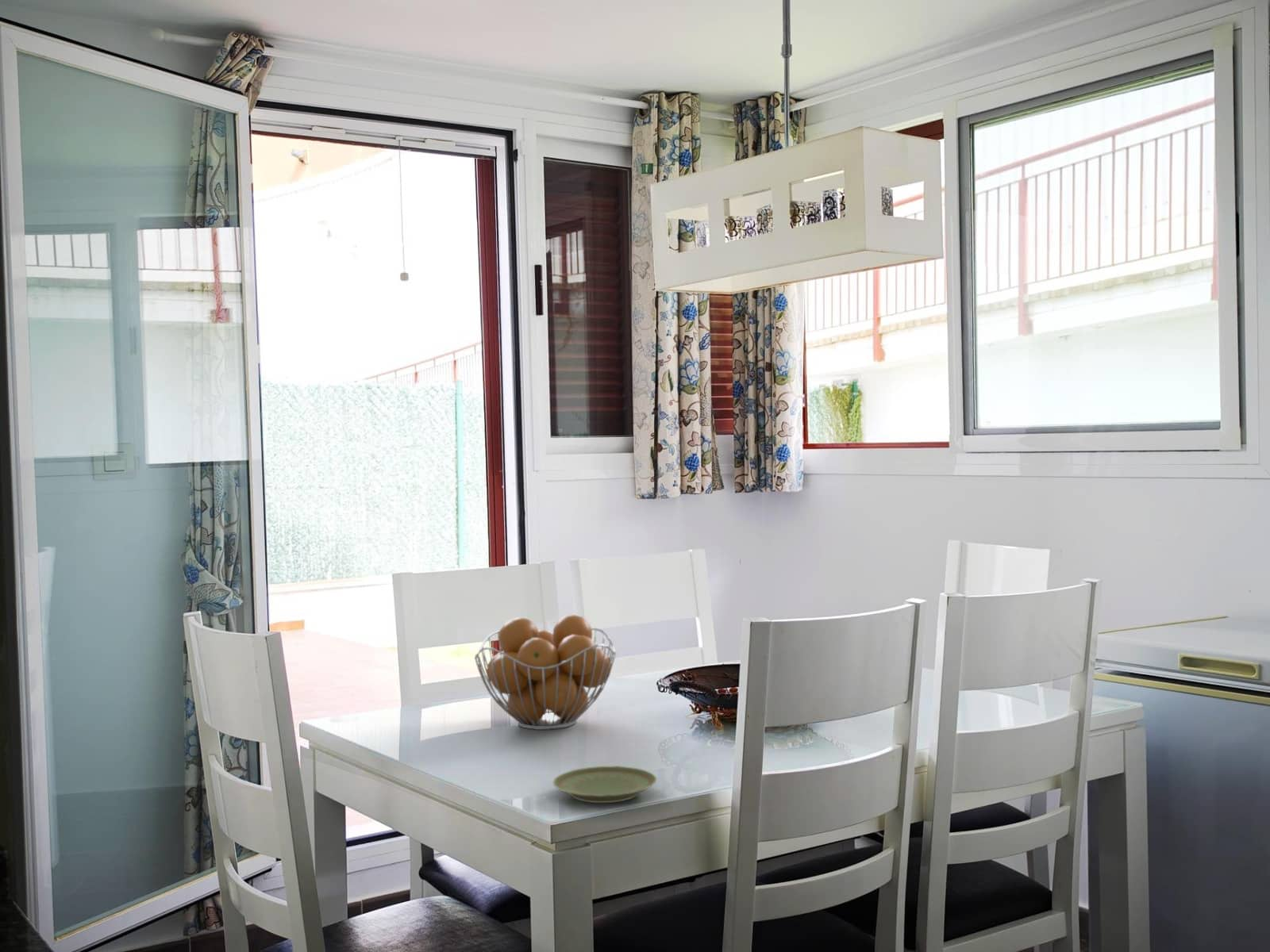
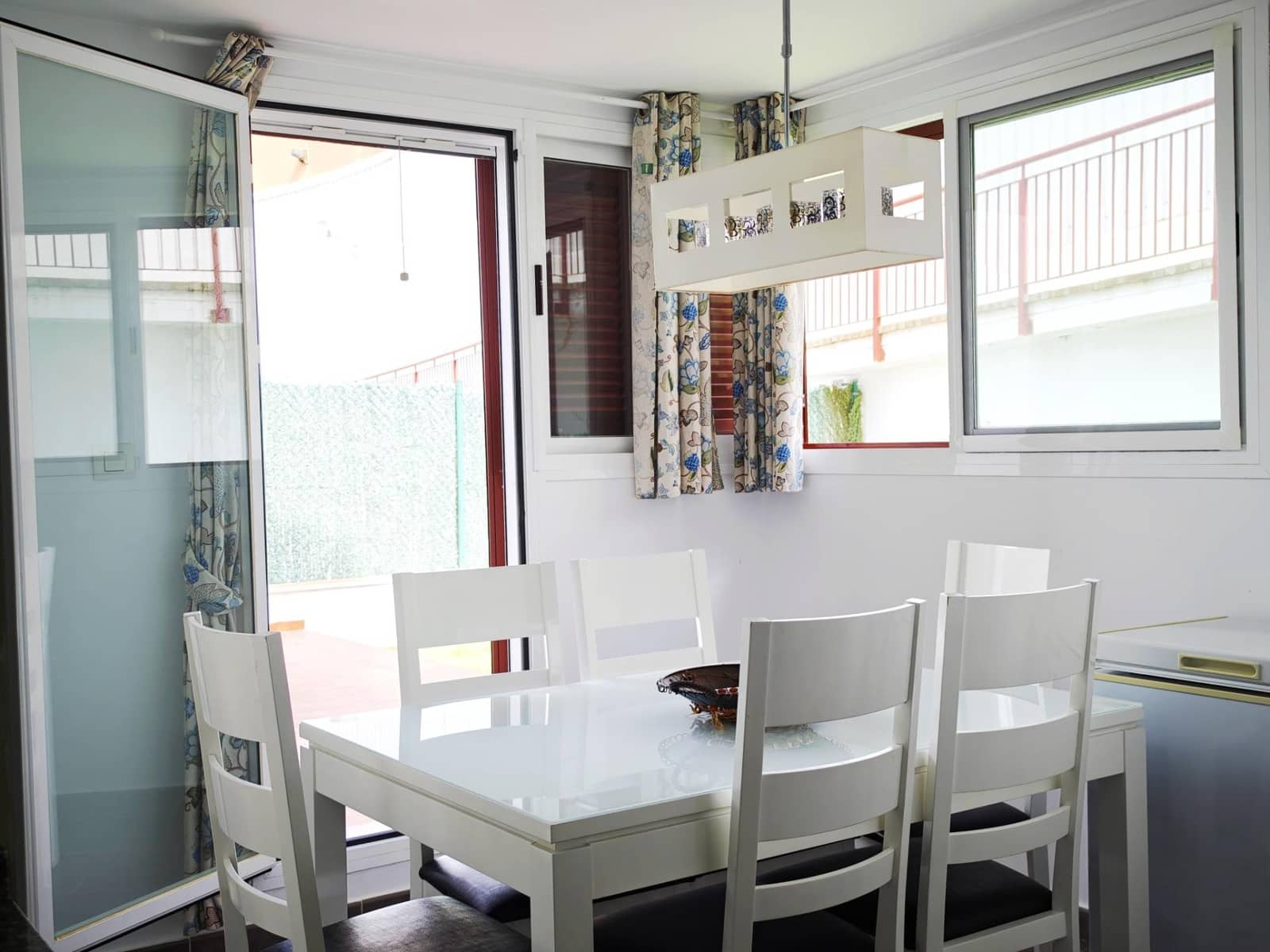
- plate (605, 786)
- fruit basket (545, 670)
